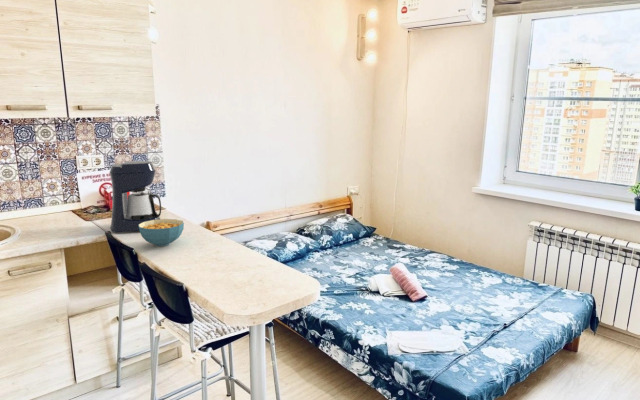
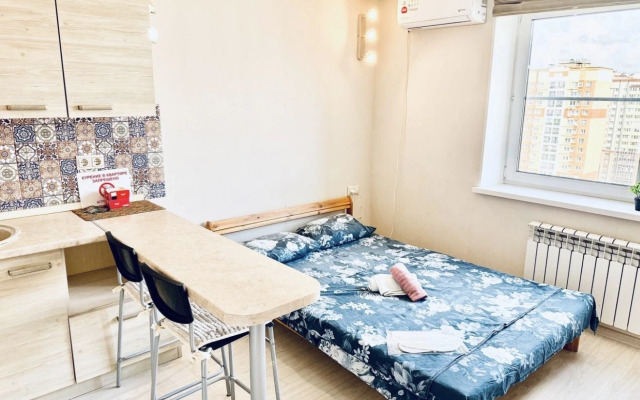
- cereal bowl (161, 234)
- coffee maker (134, 194)
